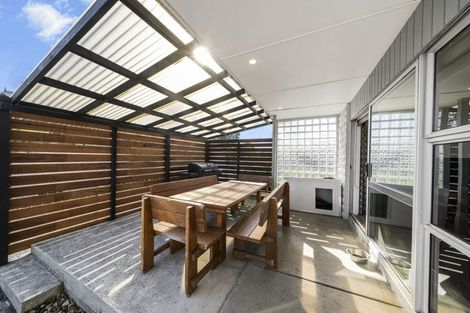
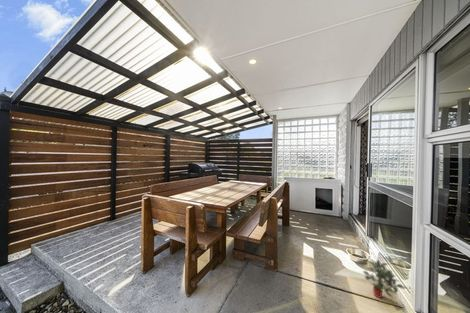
+ potted plant (384, 281)
